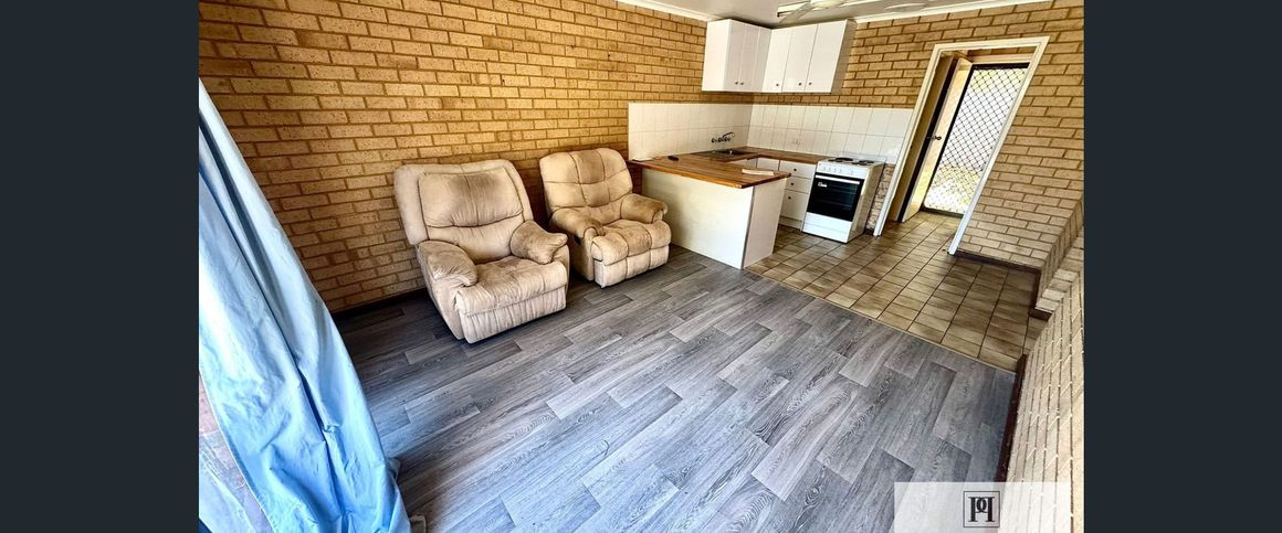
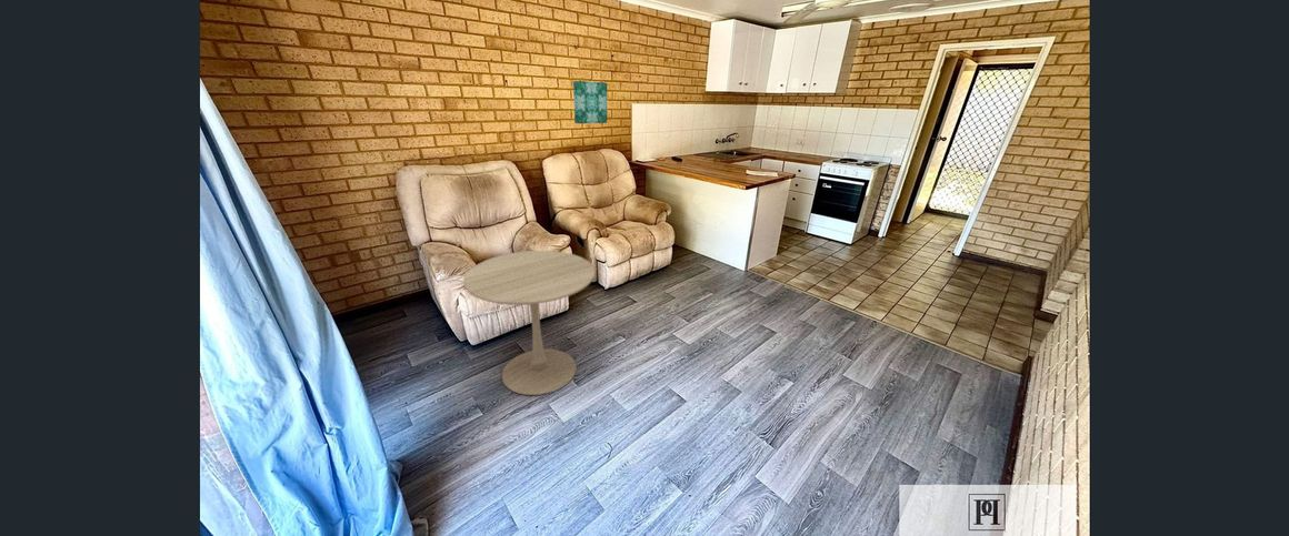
+ wall art (590, 102)
+ side table (536, 324)
